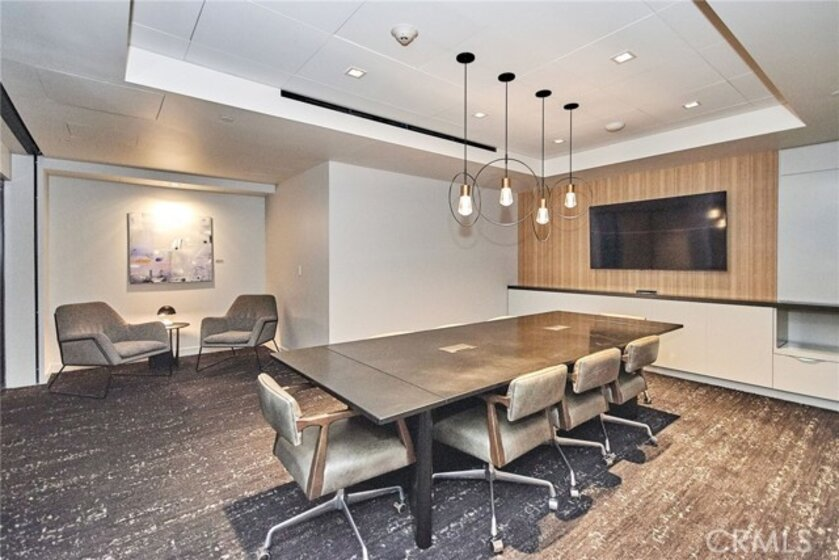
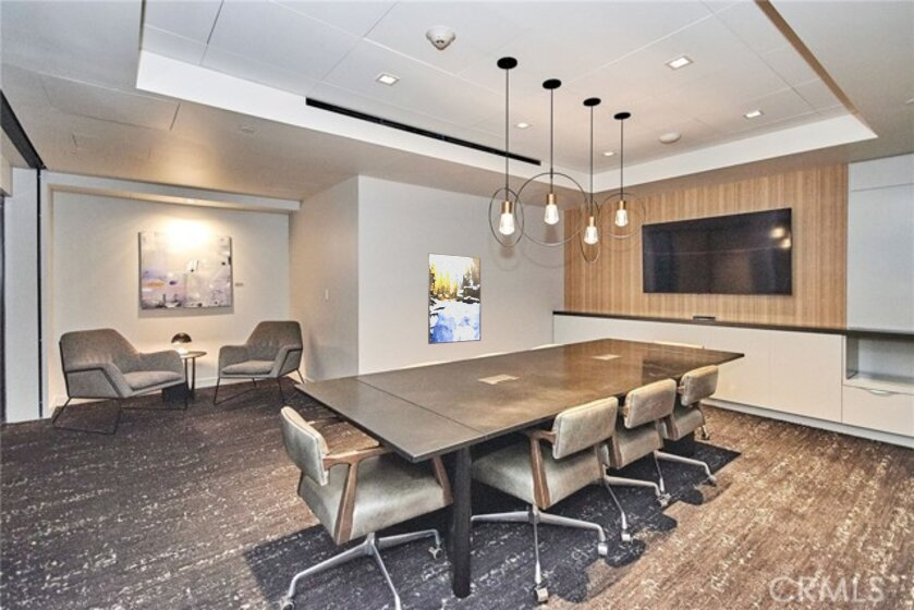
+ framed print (455, 298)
